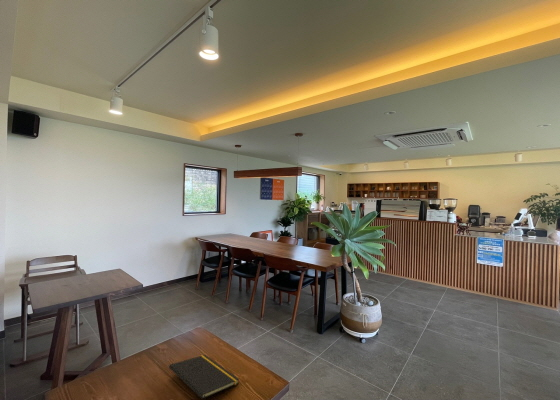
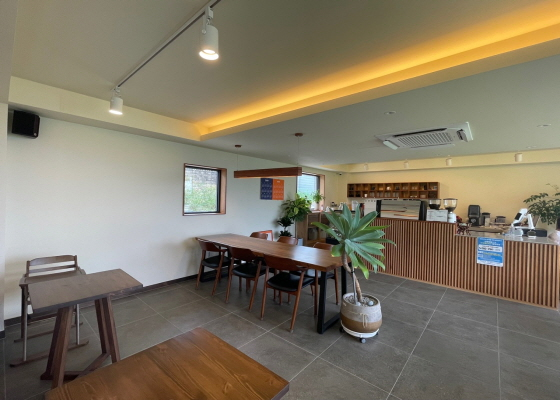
- notepad (203, 373)
